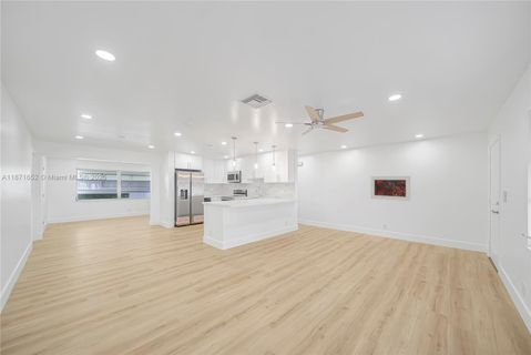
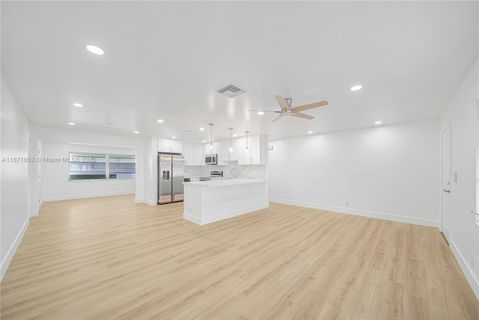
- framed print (389, 187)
